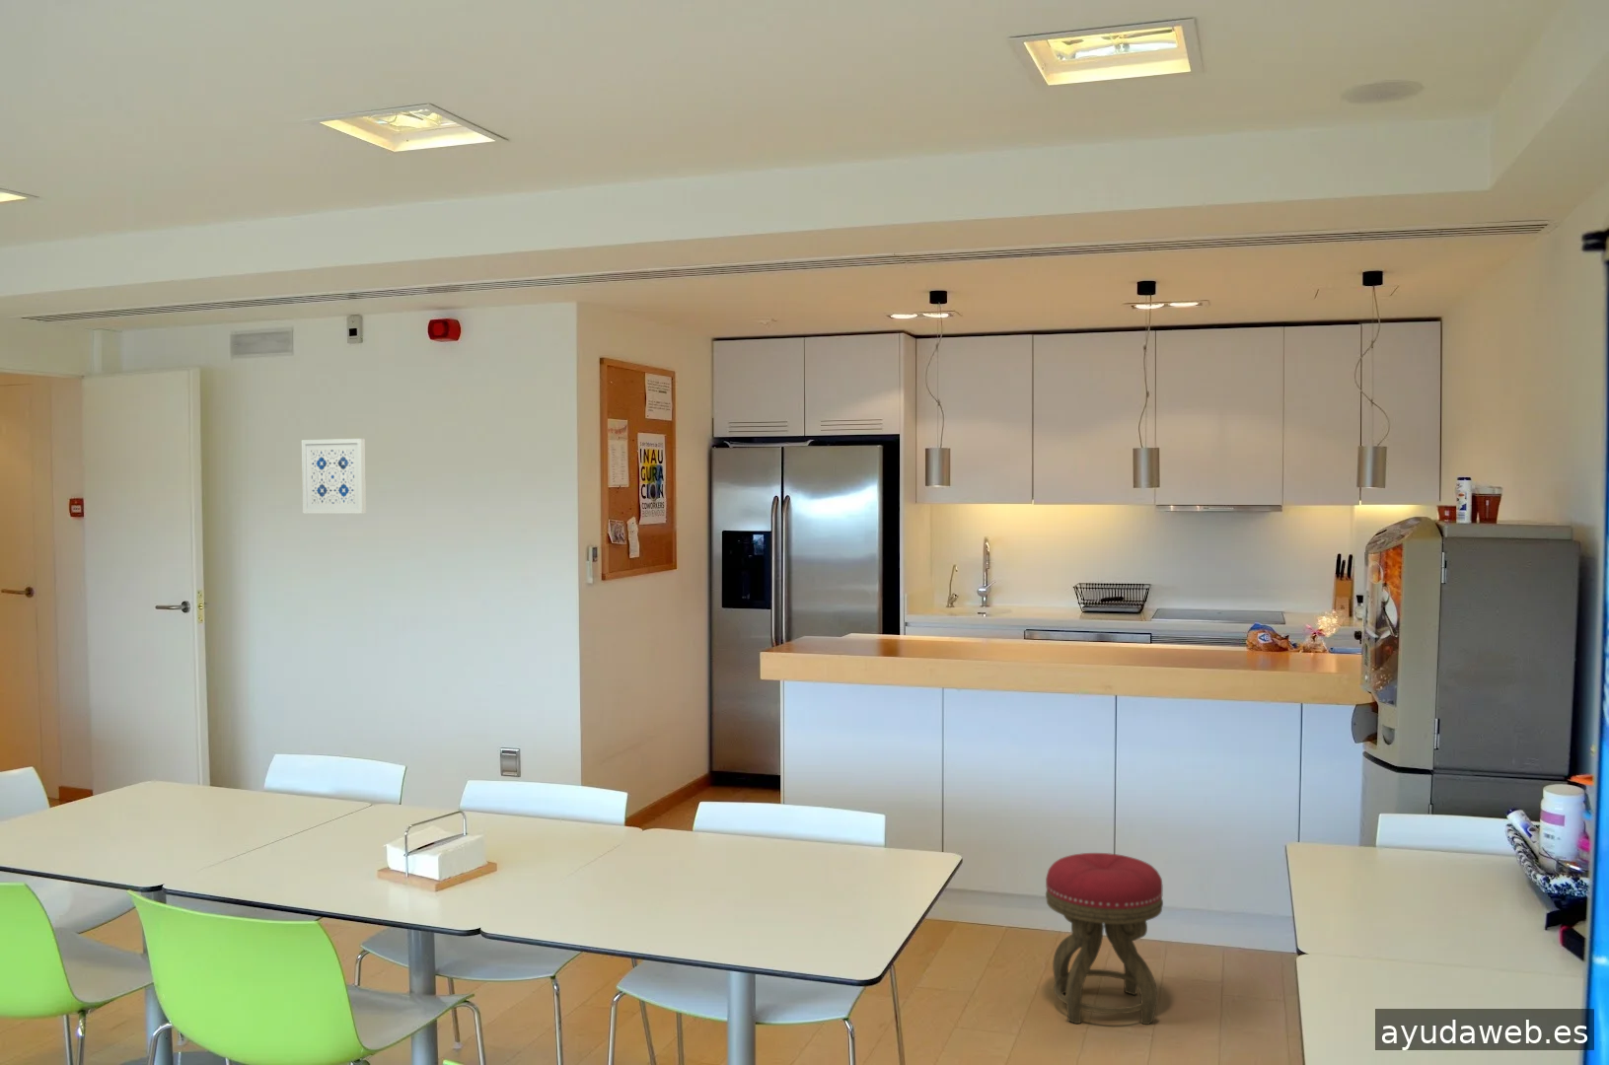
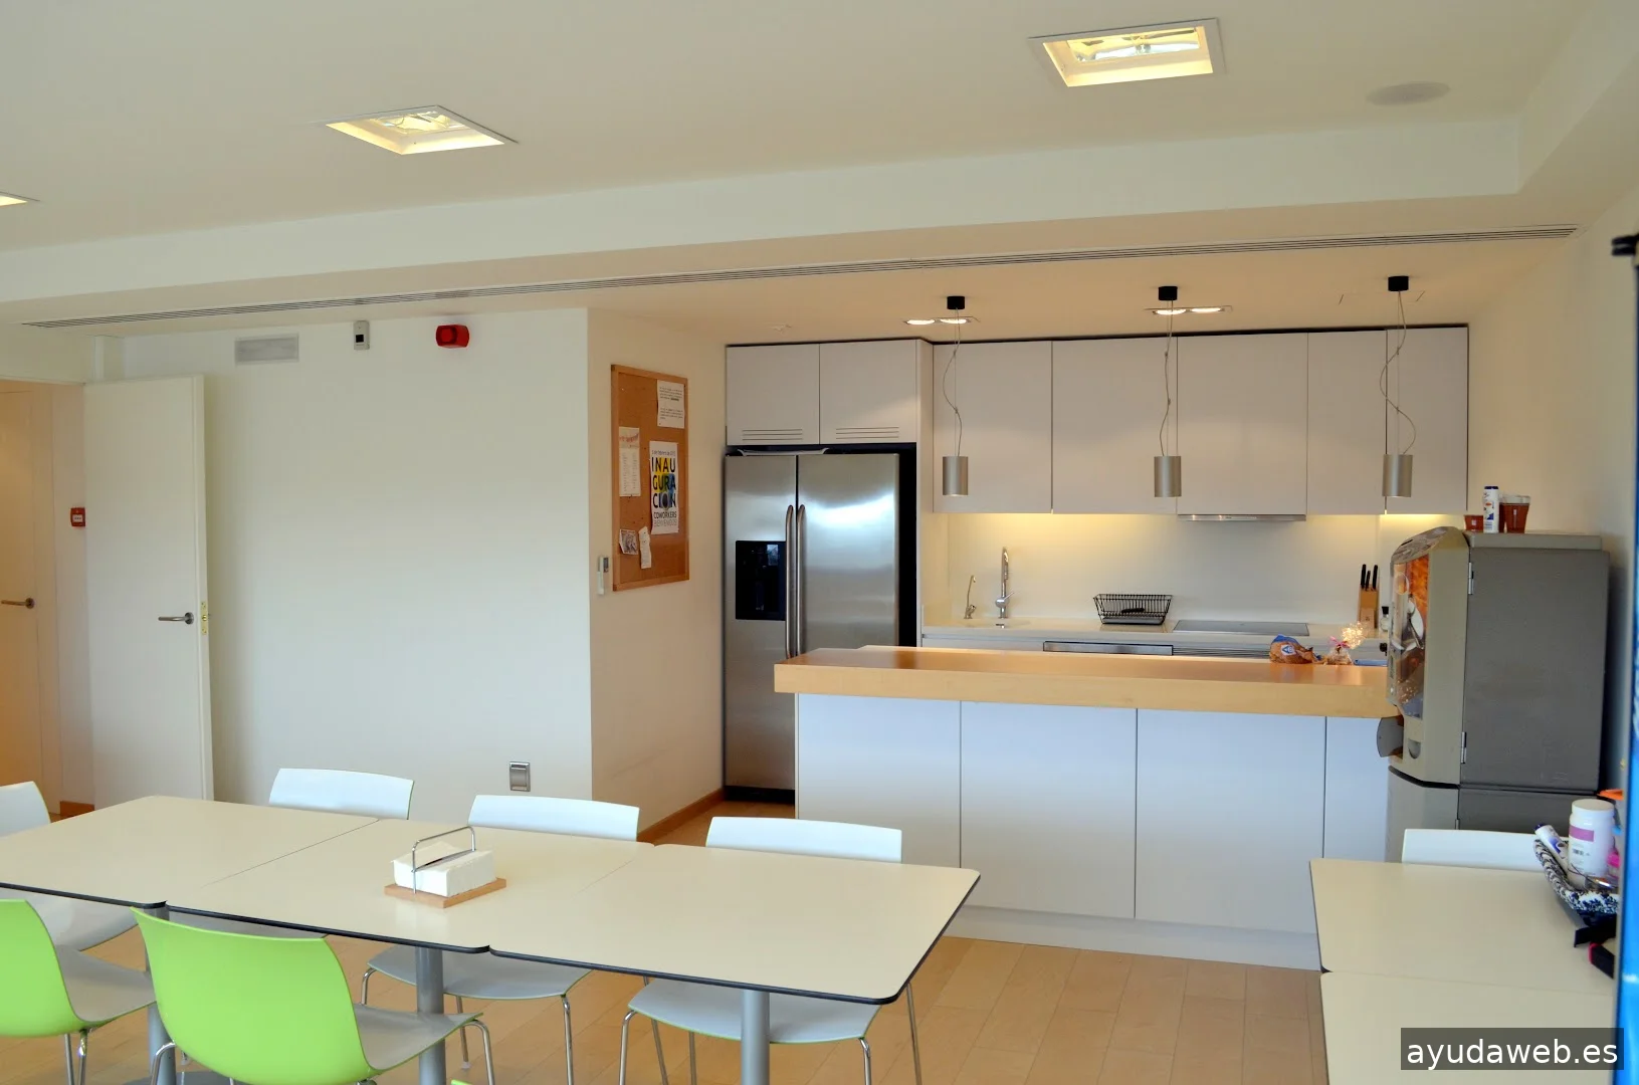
- wall art (333, 477)
- stool (1102, 934)
